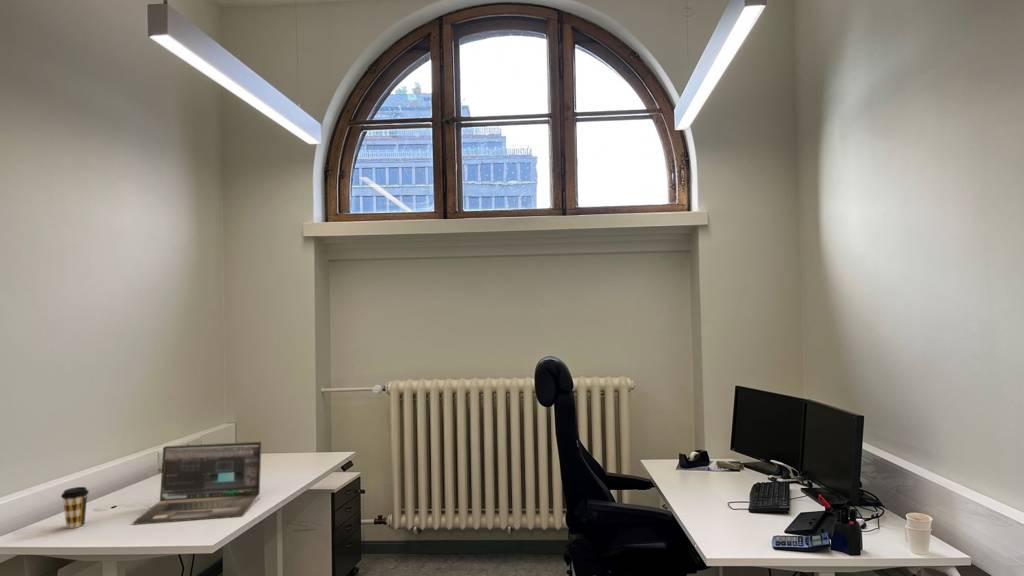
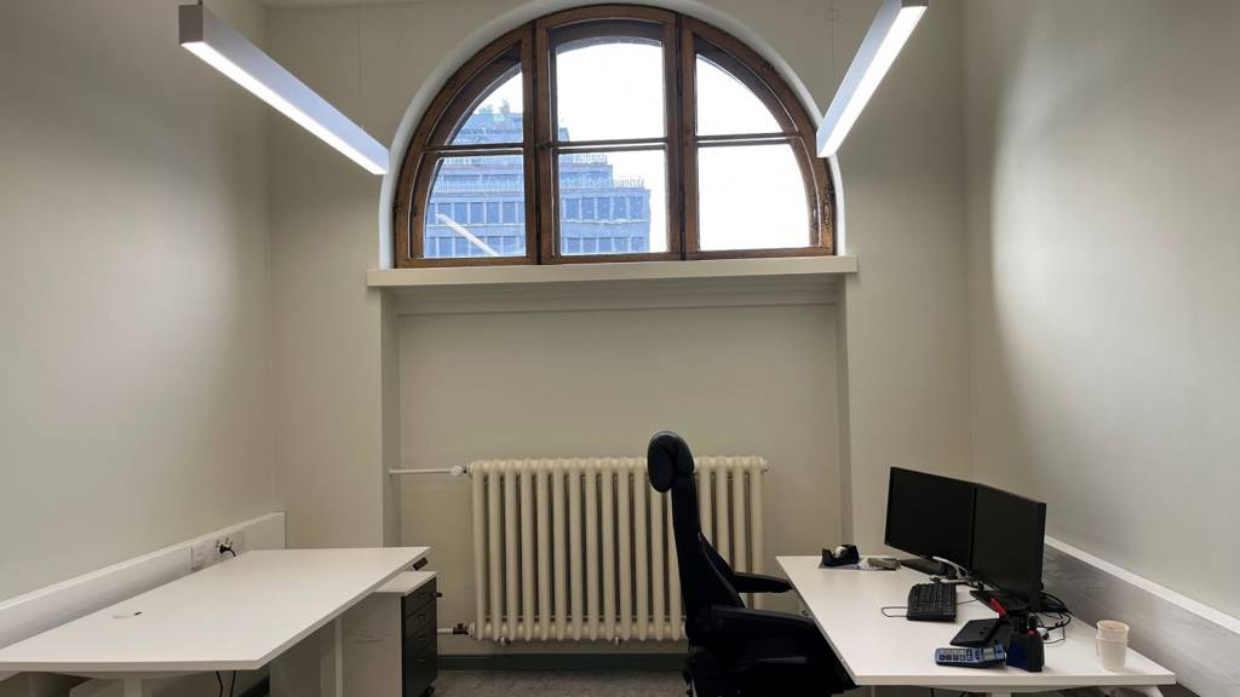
- laptop (202, 480)
- coffee cup (75, 507)
